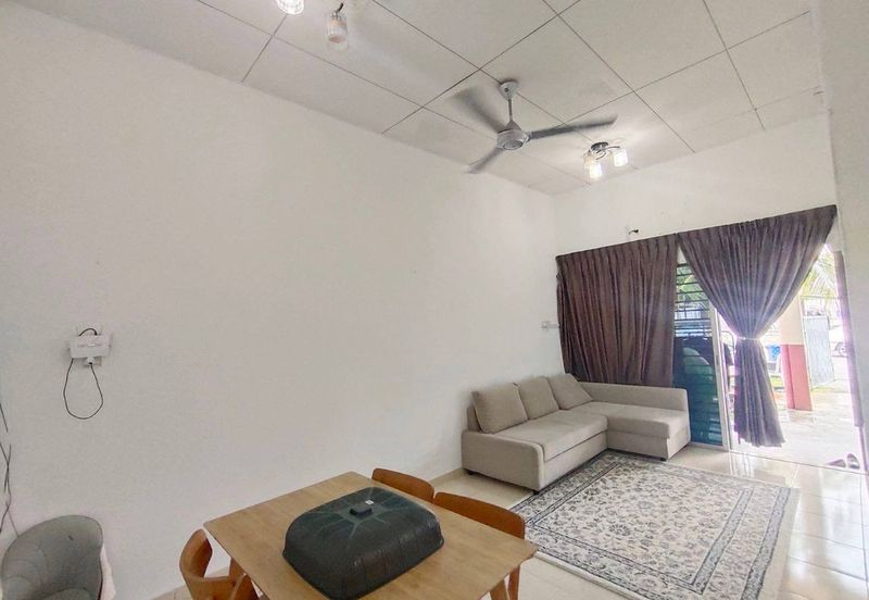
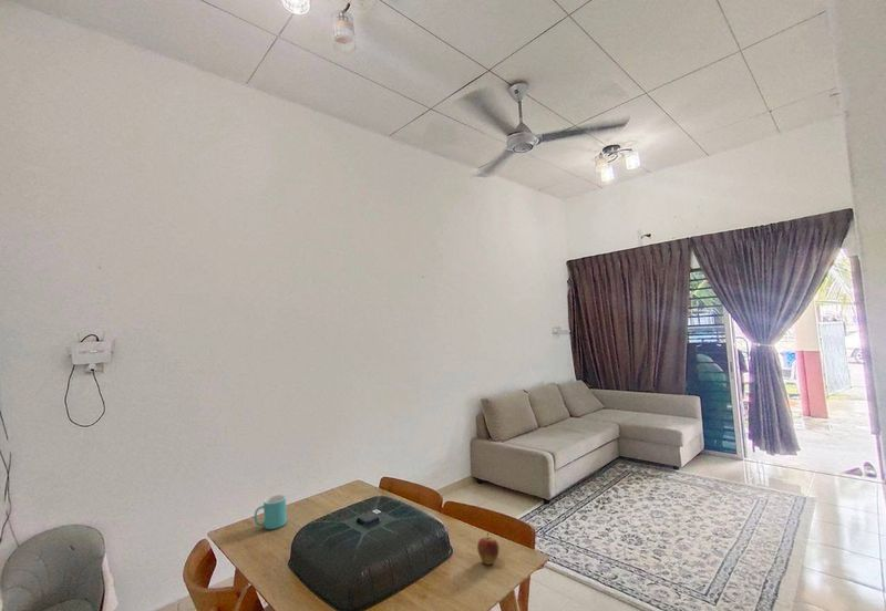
+ fruit (487, 548)
+ mug (270, 512)
